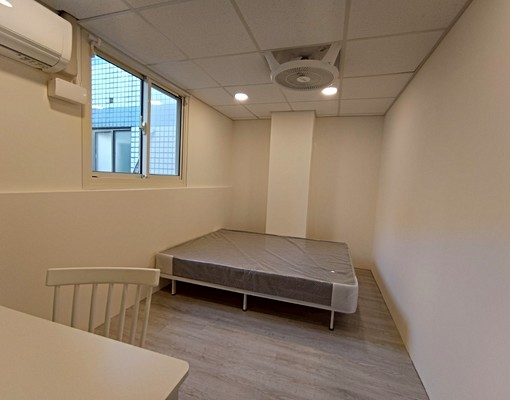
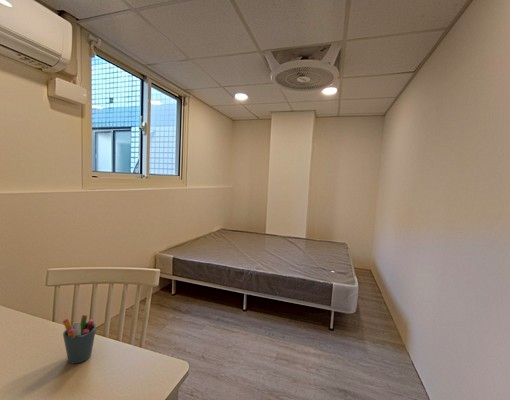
+ pen holder (79, 335)
